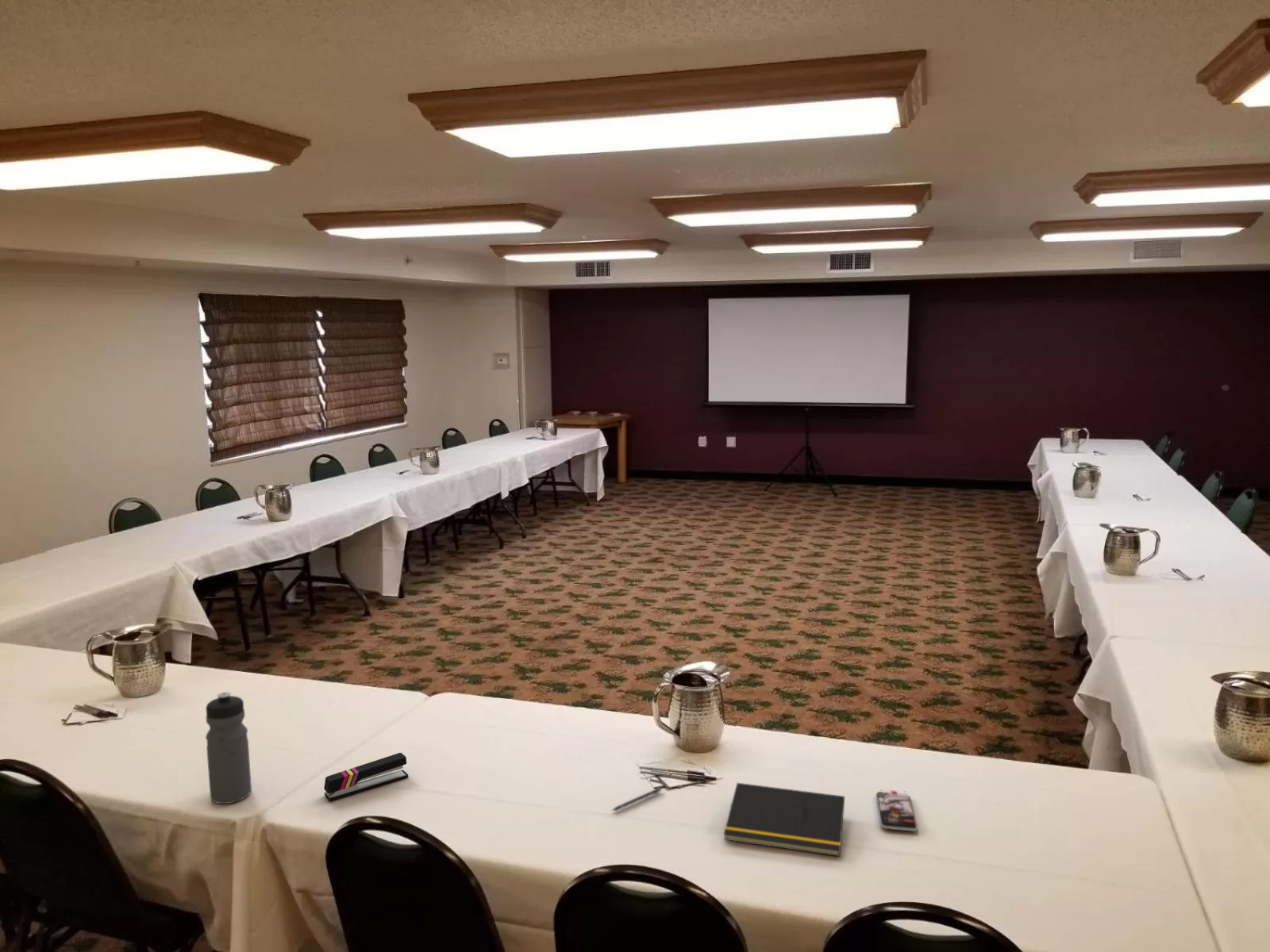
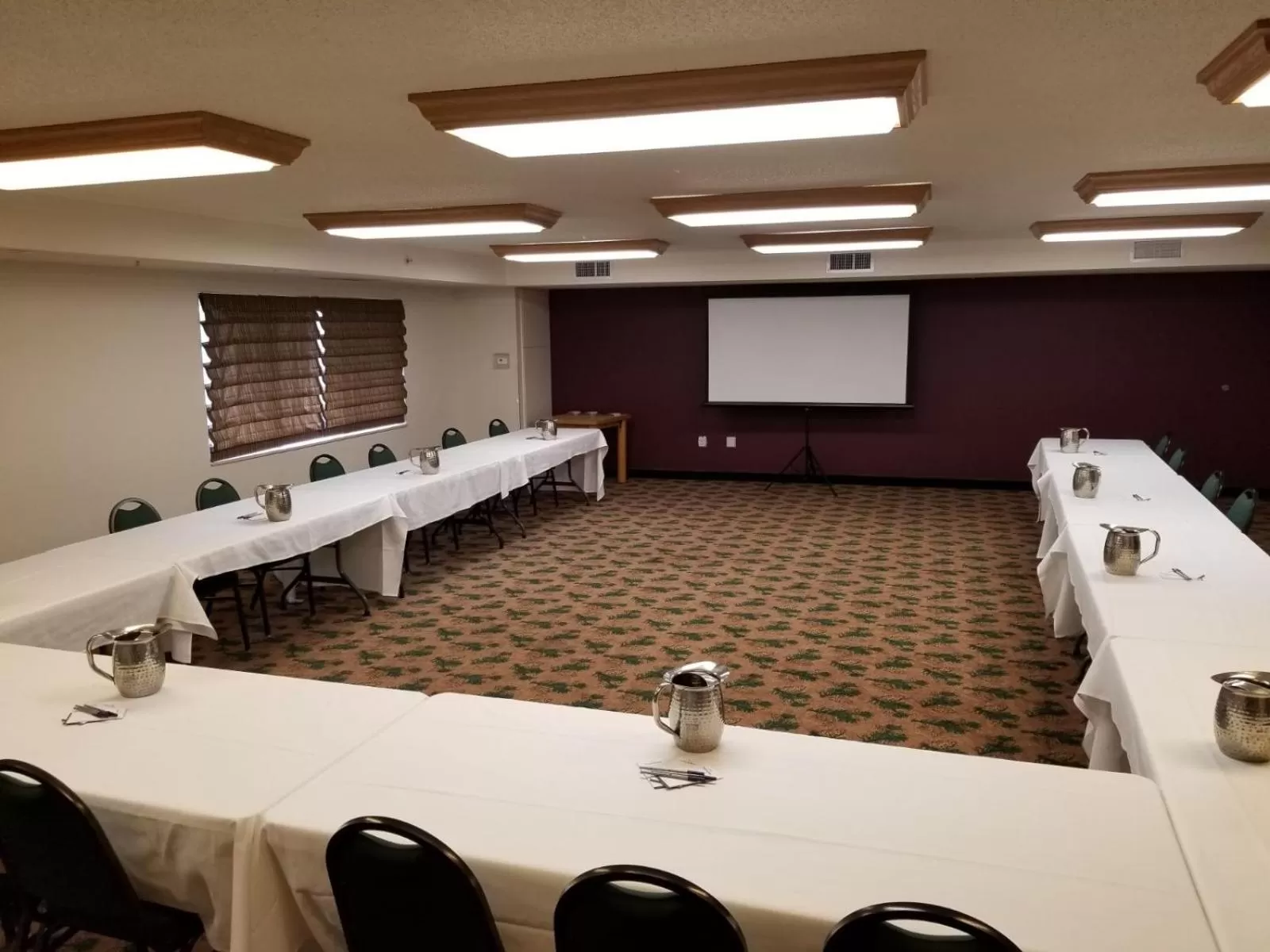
- pen (637, 799)
- stapler (366, 775)
- notepad (785, 817)
- smartphone (895, 807)
- water bottle (227, 744)
